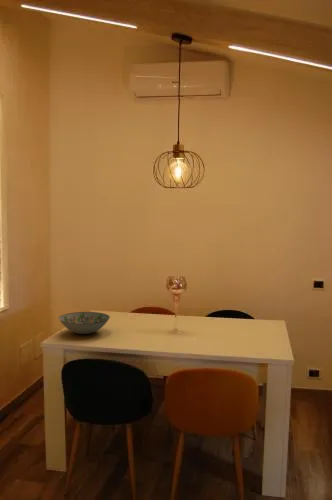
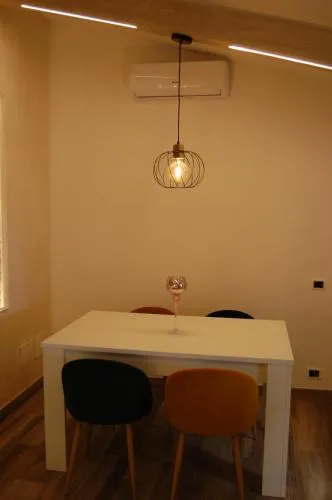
- decorative bowl (84, 325)
